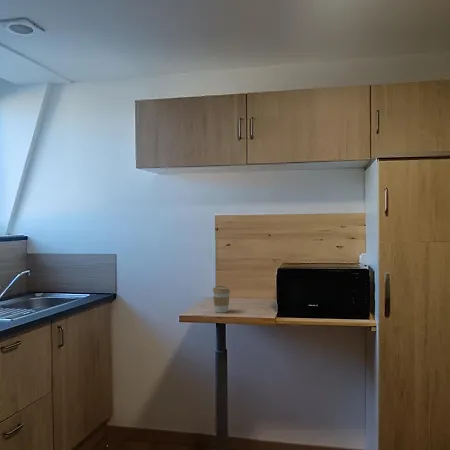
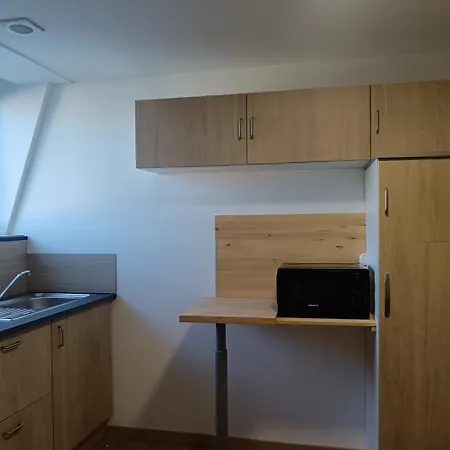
- coffee cup (221, 299)
